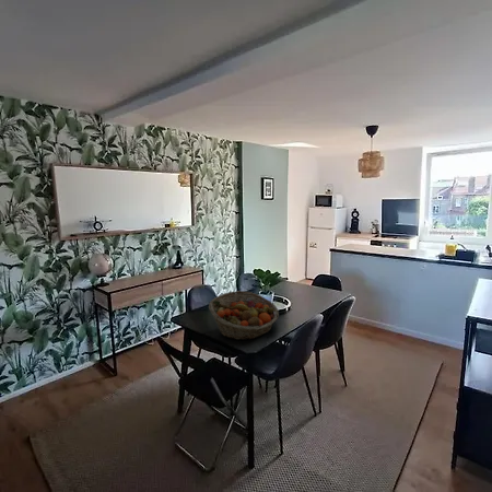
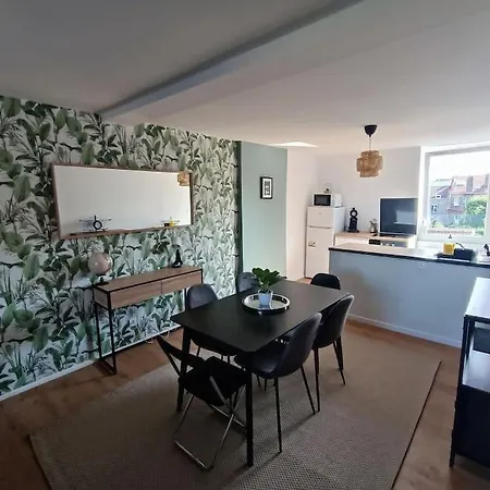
- fruit basket (244, 314)
